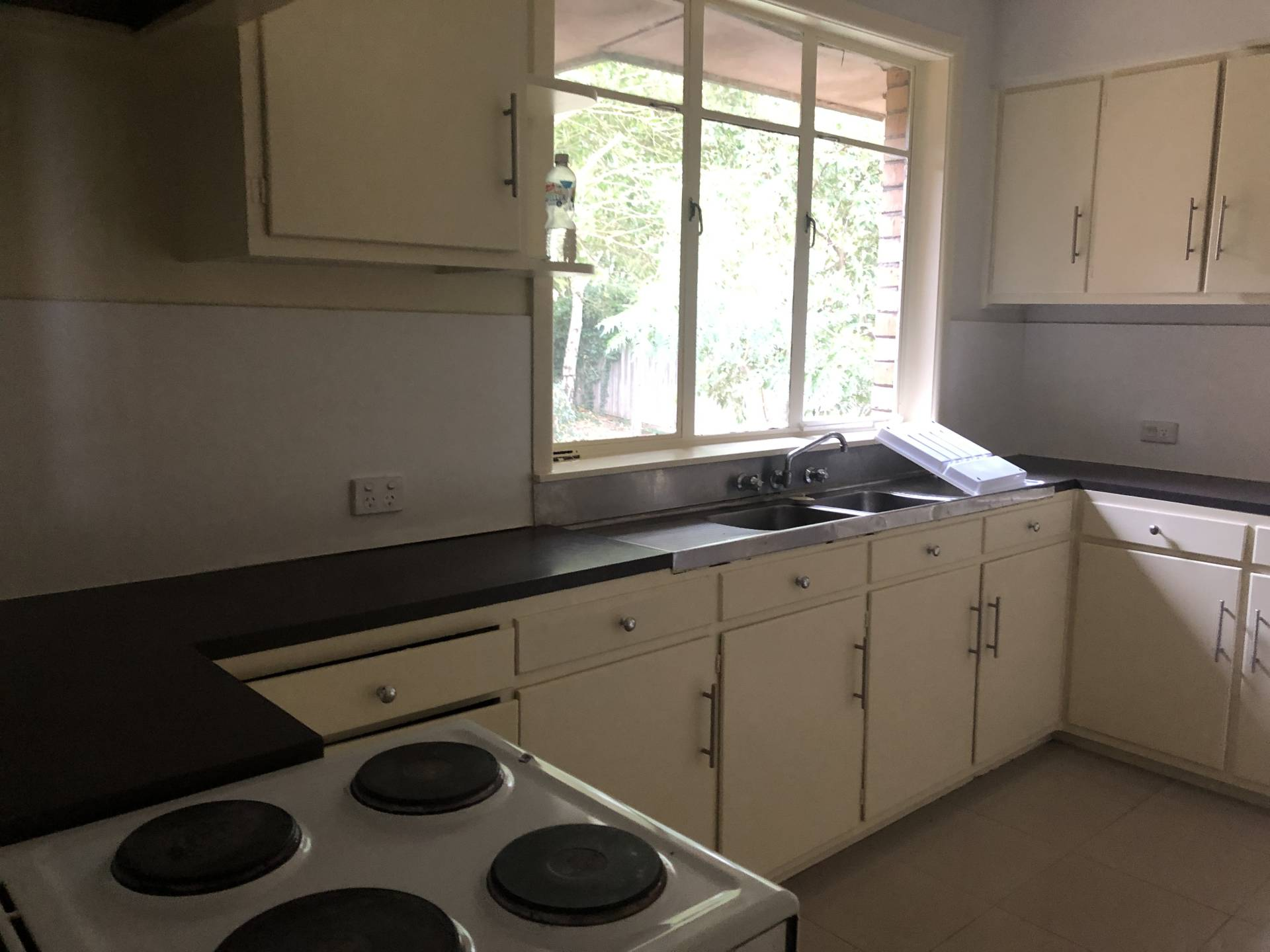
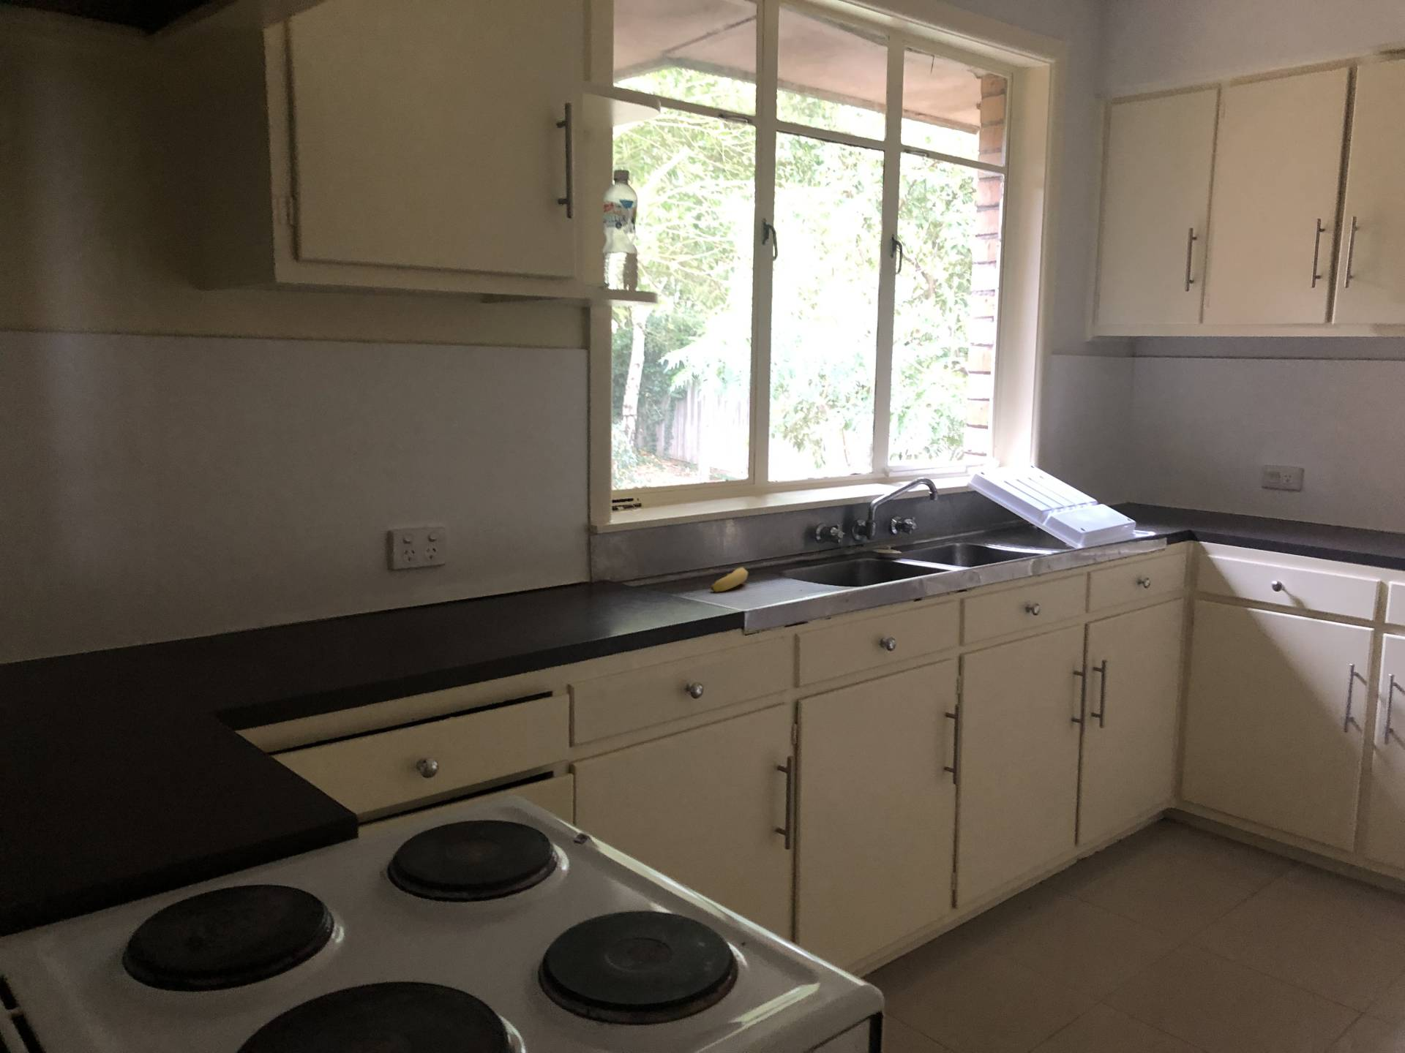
+ banana (728, 577)
